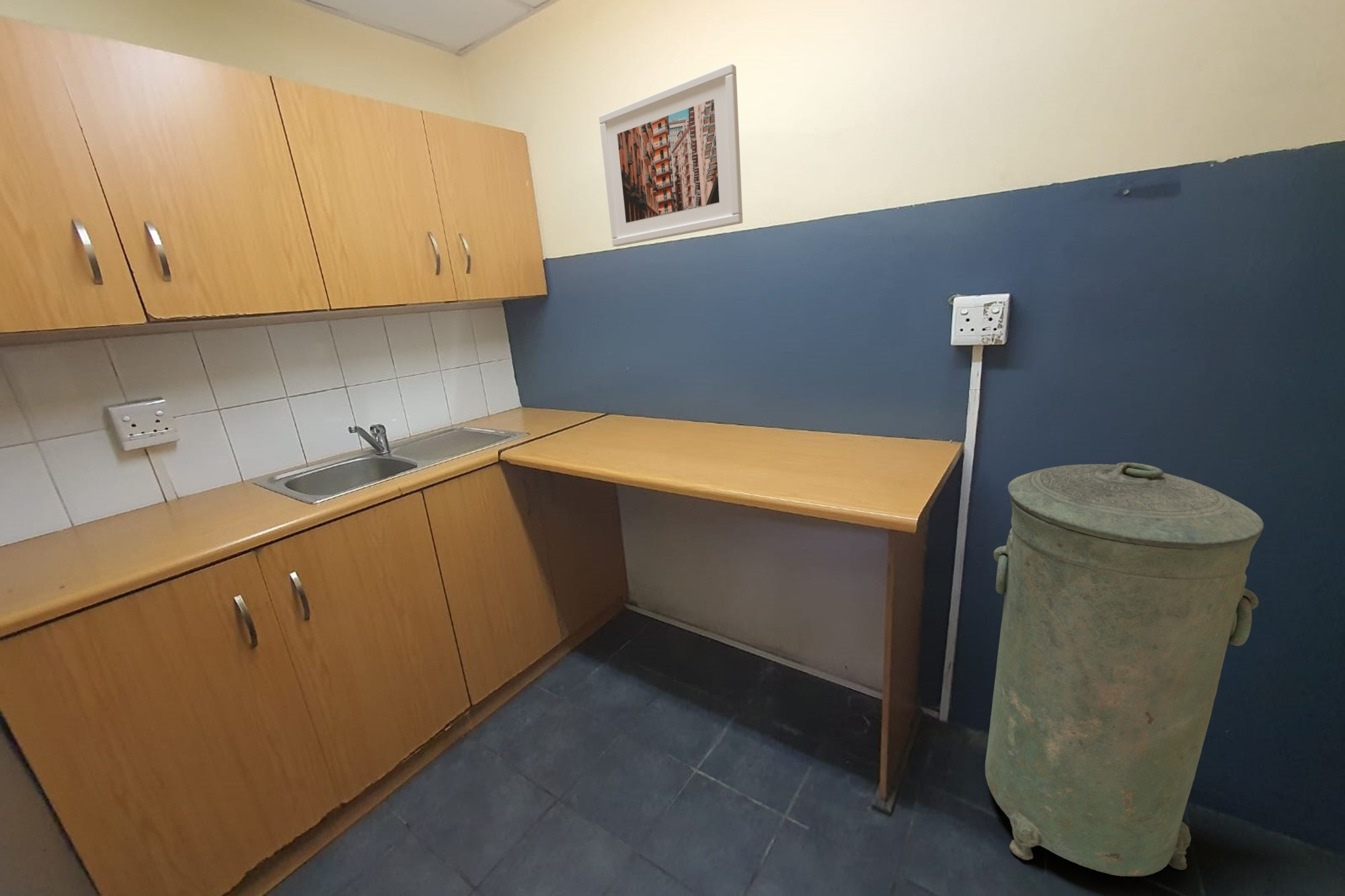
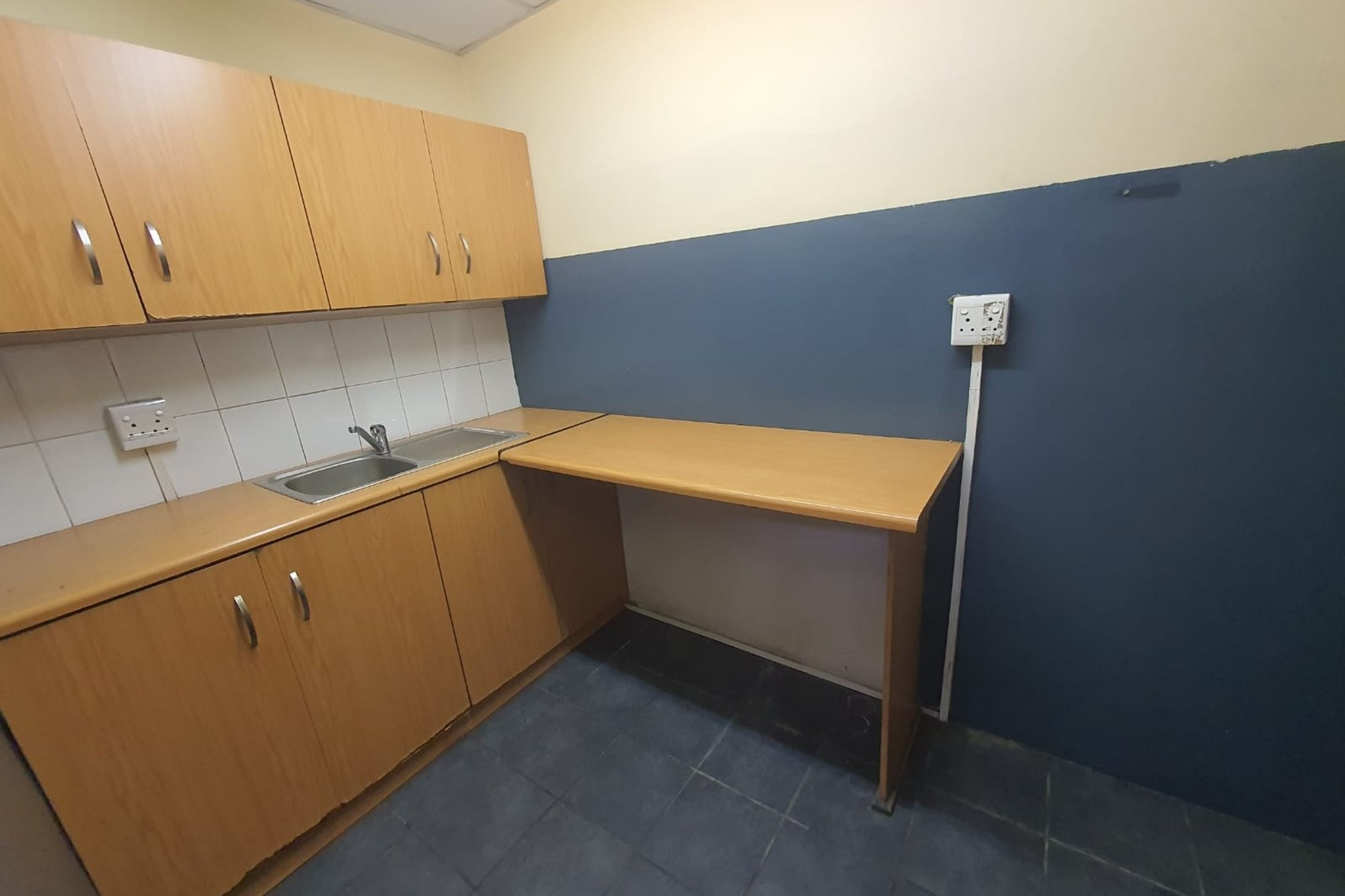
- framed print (666, 167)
- trash can (1097, 659)
